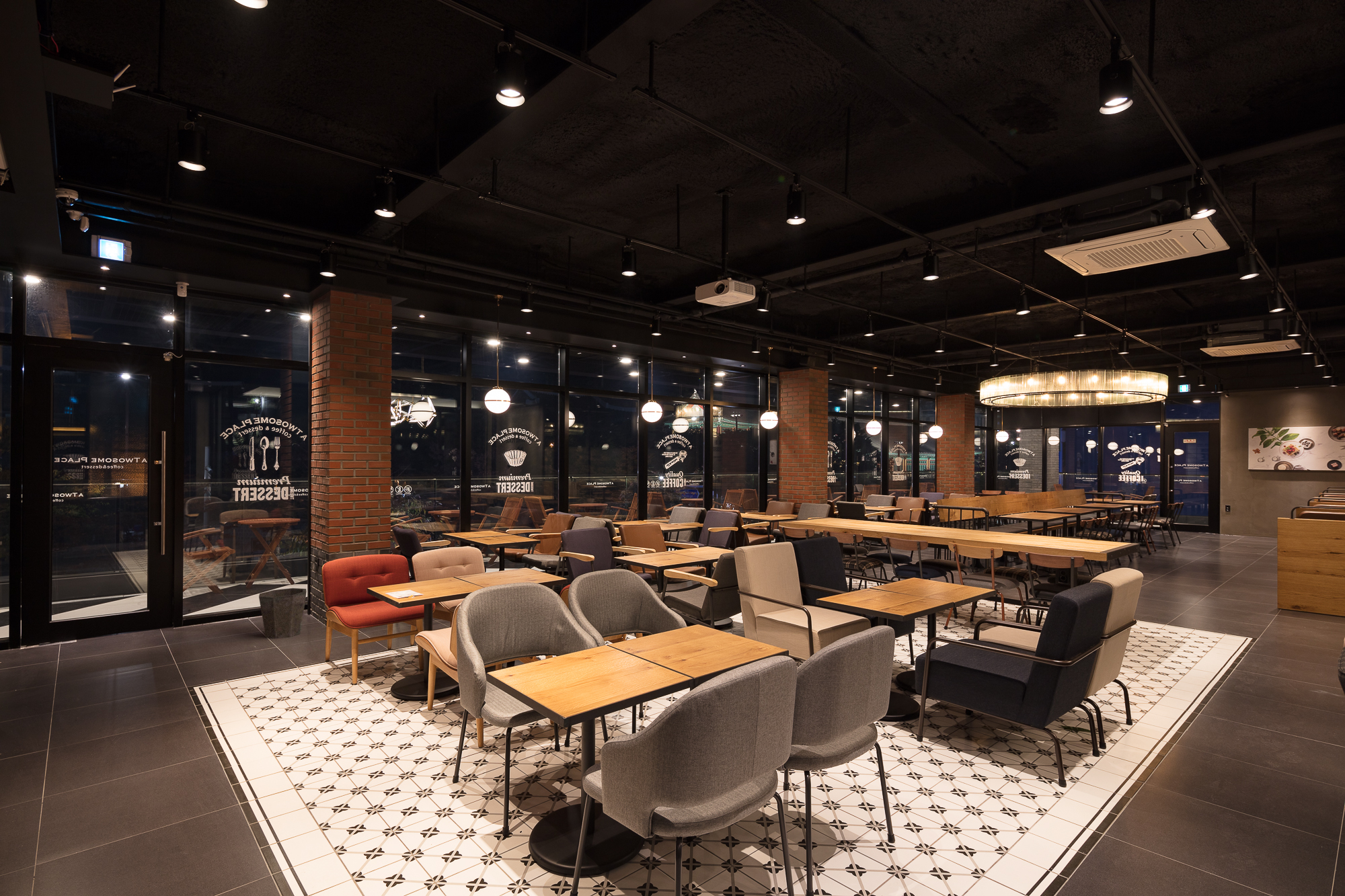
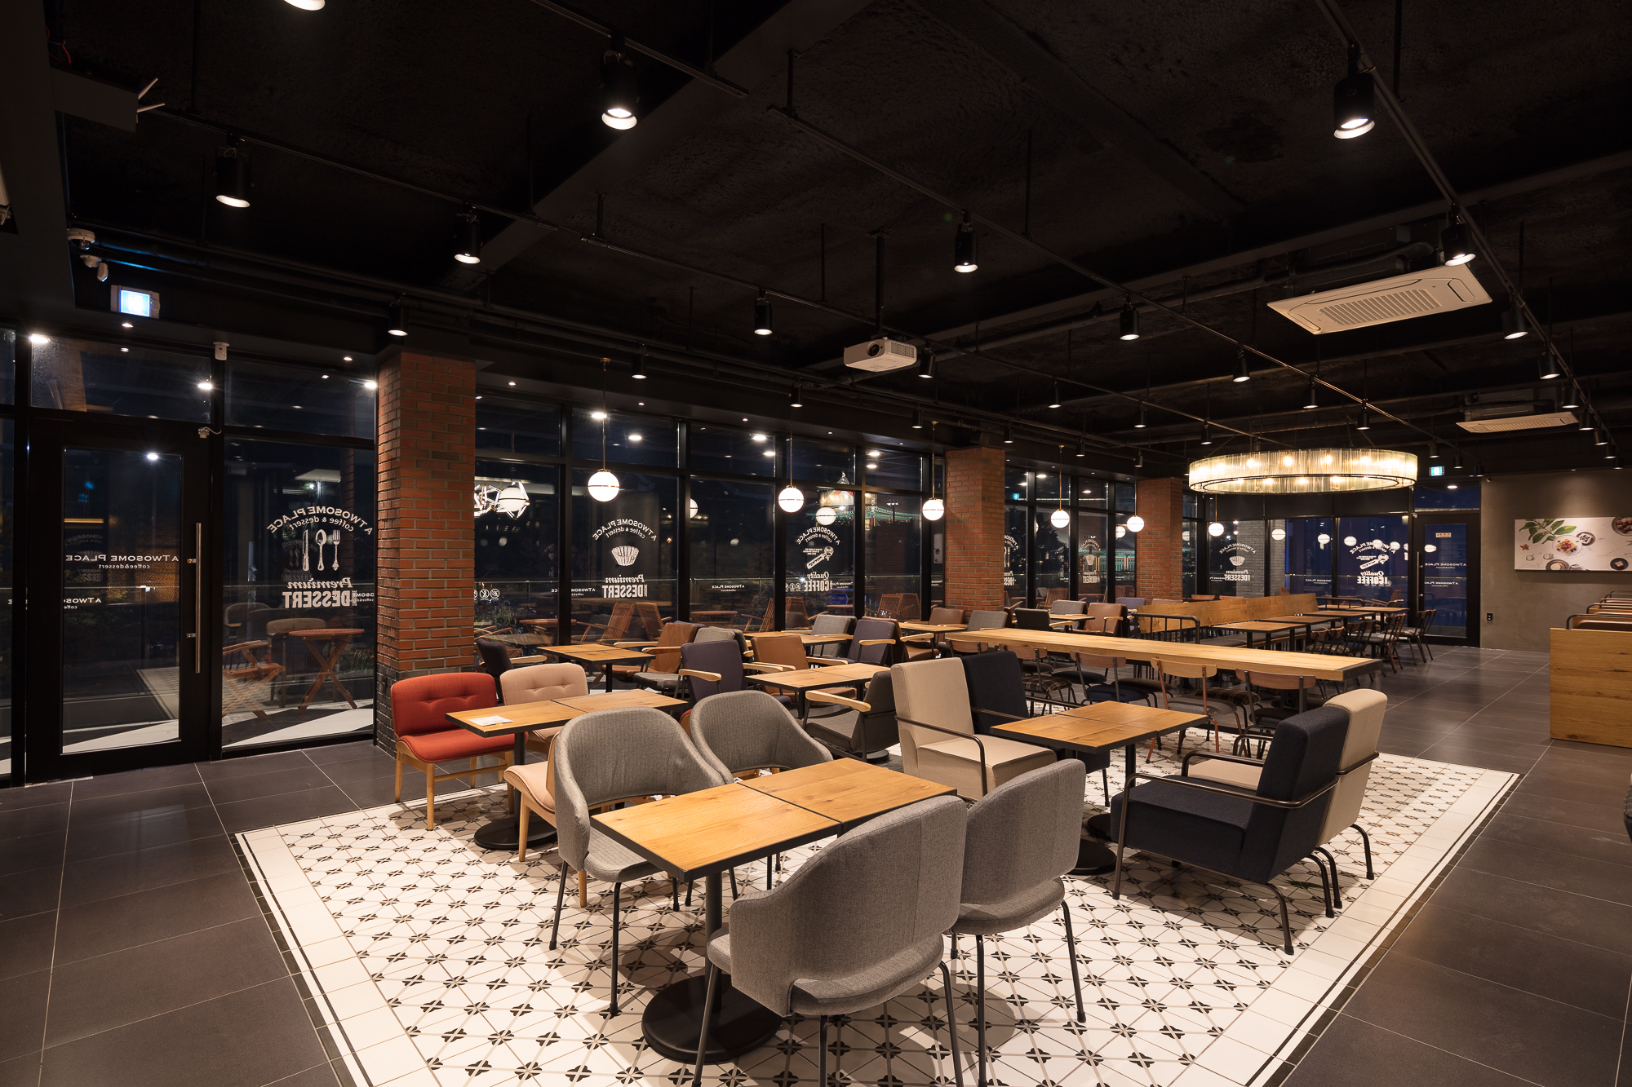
- waste bin (283, 613)
